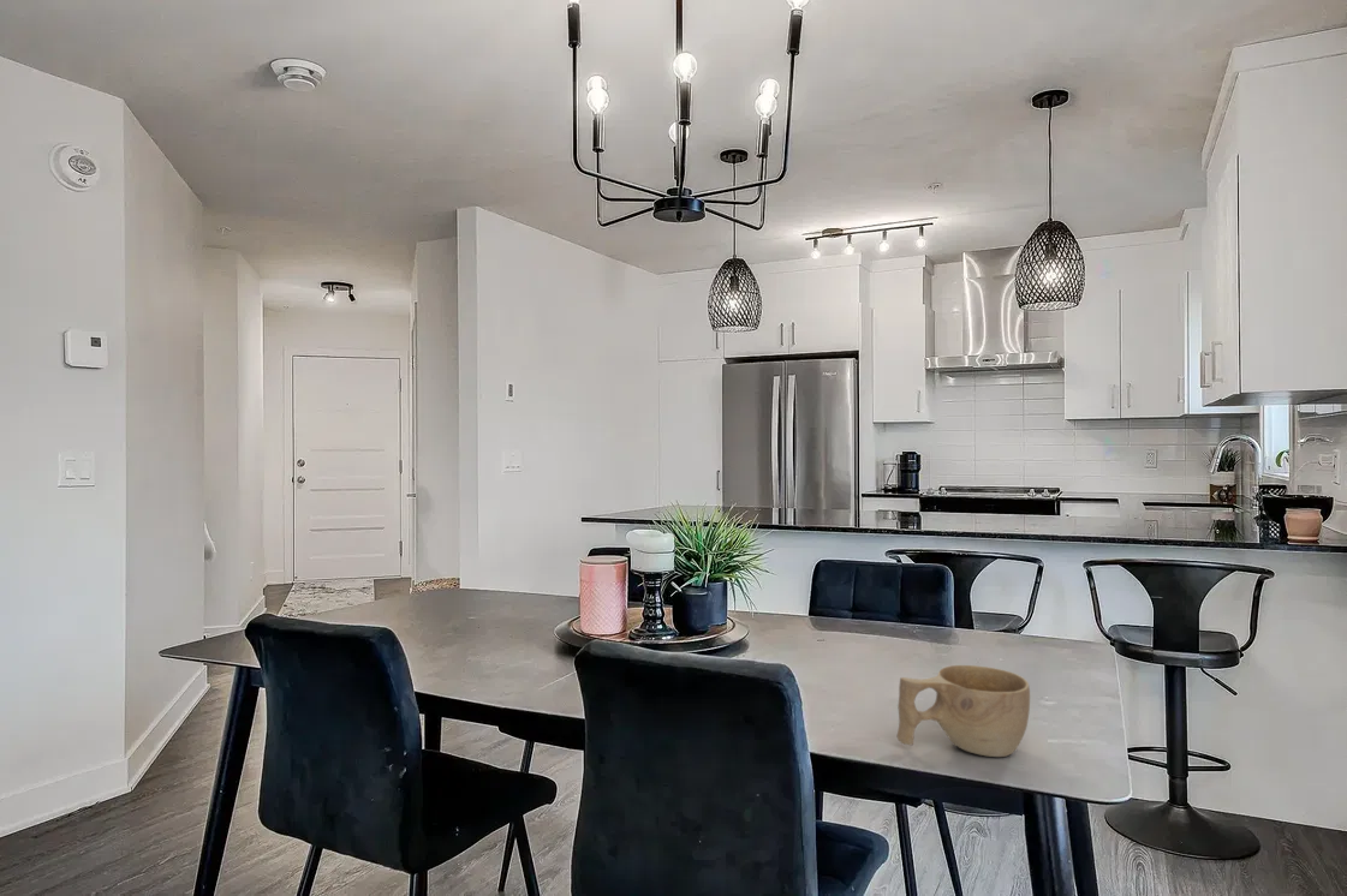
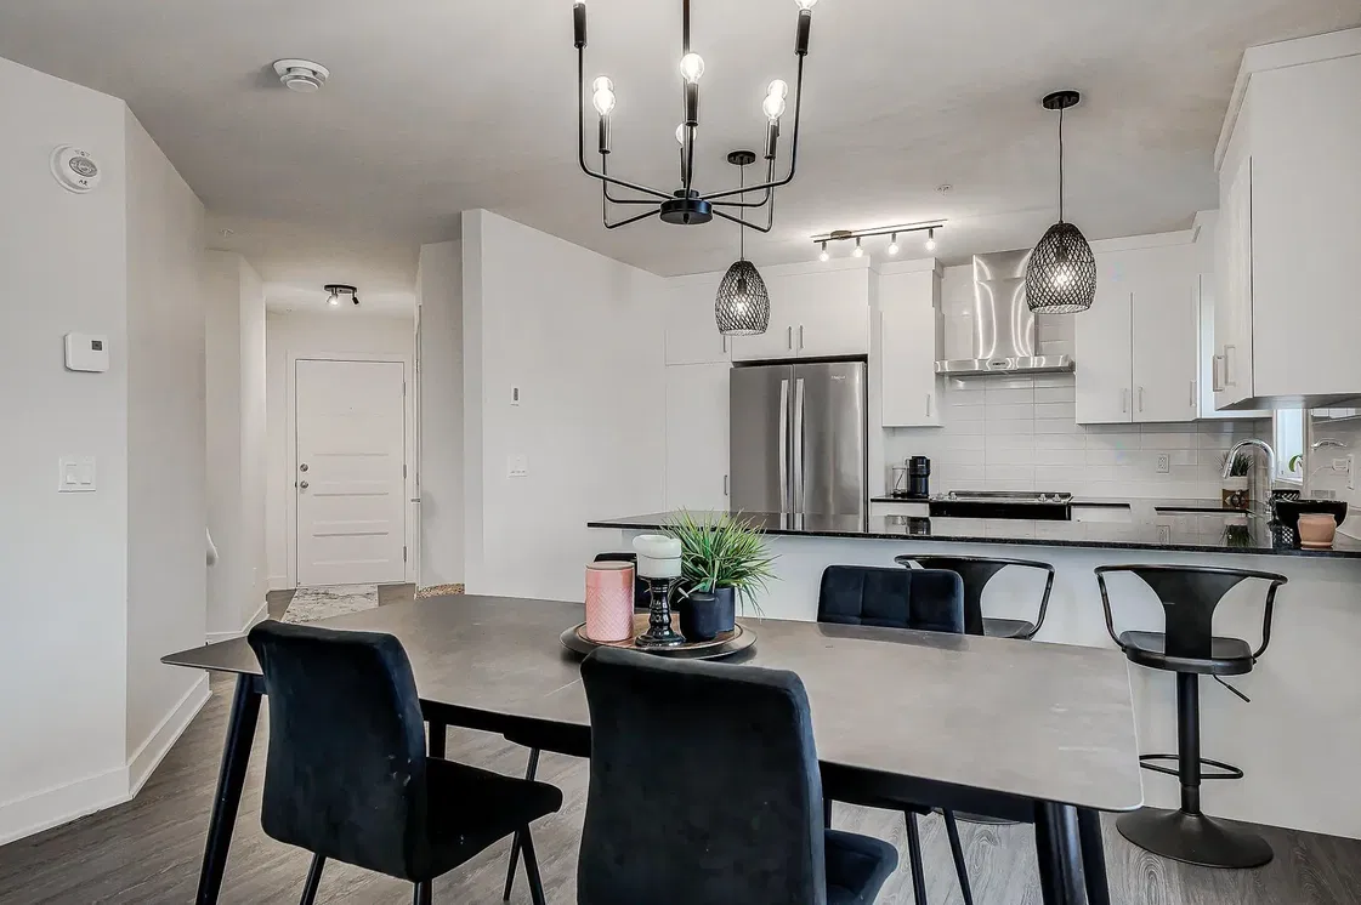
- cup (961, 711)
